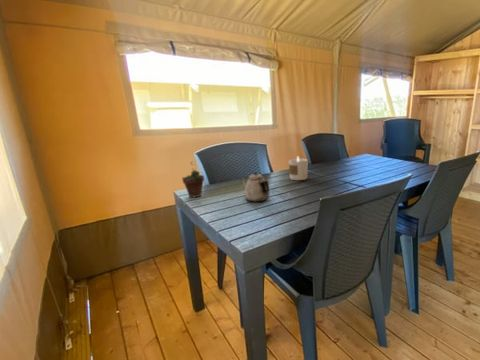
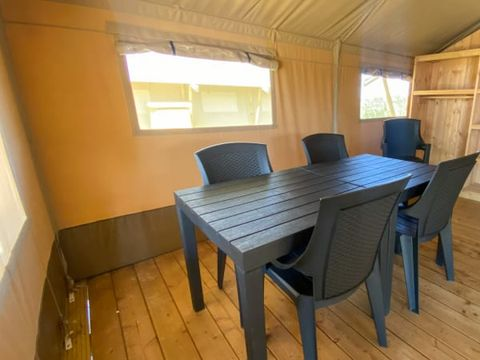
- teapot (254, 185)
- succulent plant (193, 179)
- candle (298, 167)
